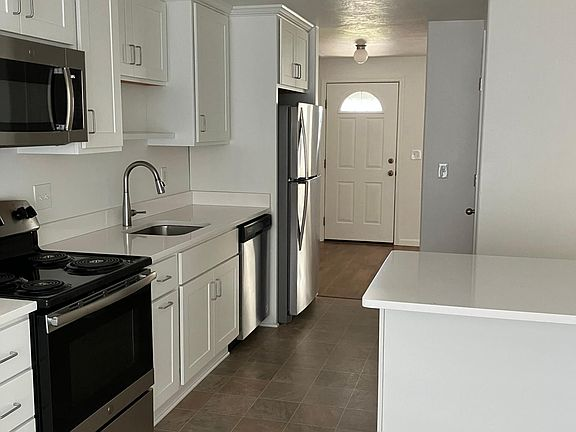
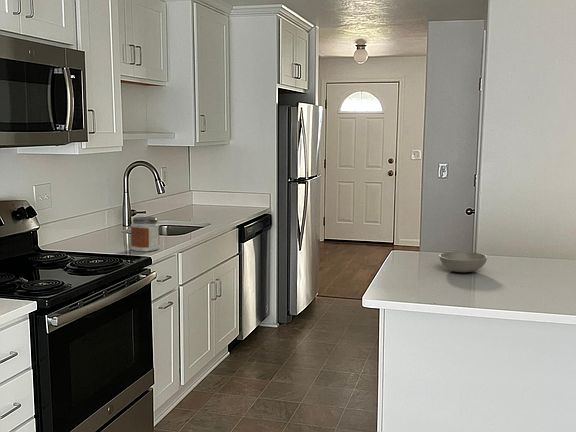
+ jar (145, 233)
+ soup bowl (462, 263)
